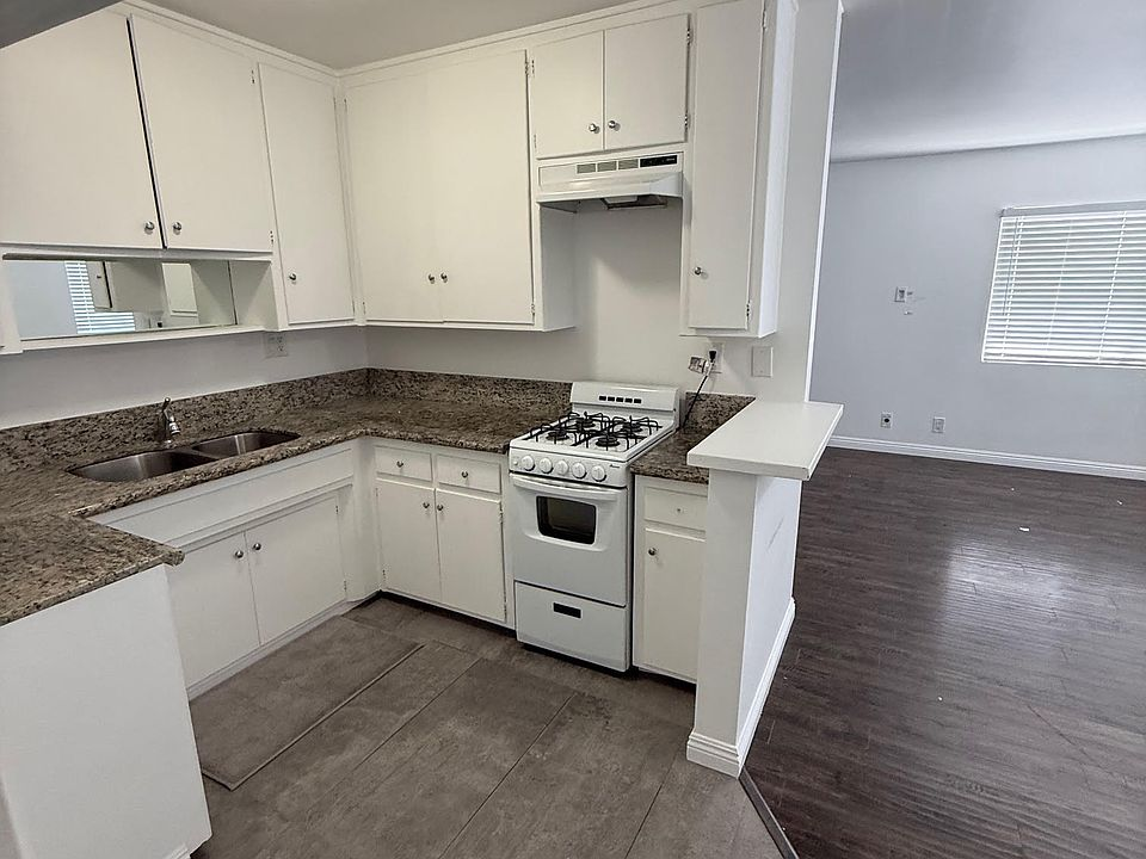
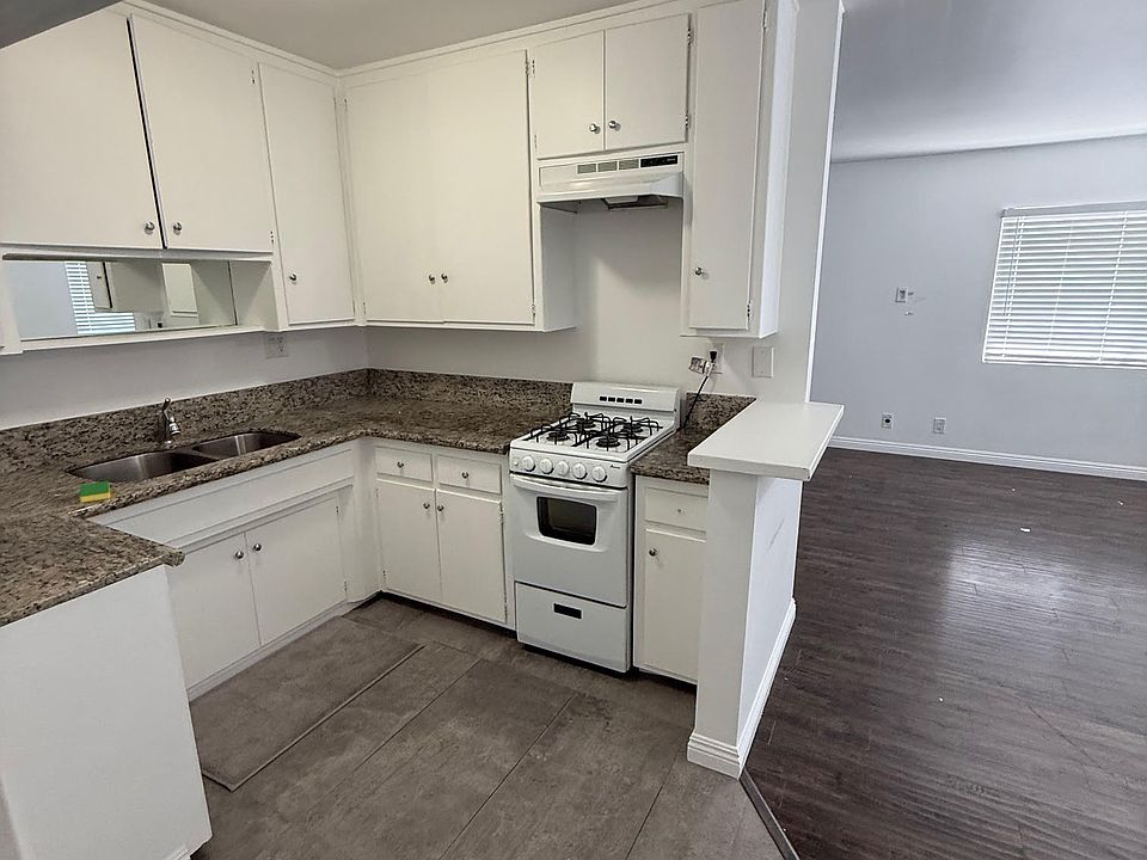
+ dish sponge (94, 491)
